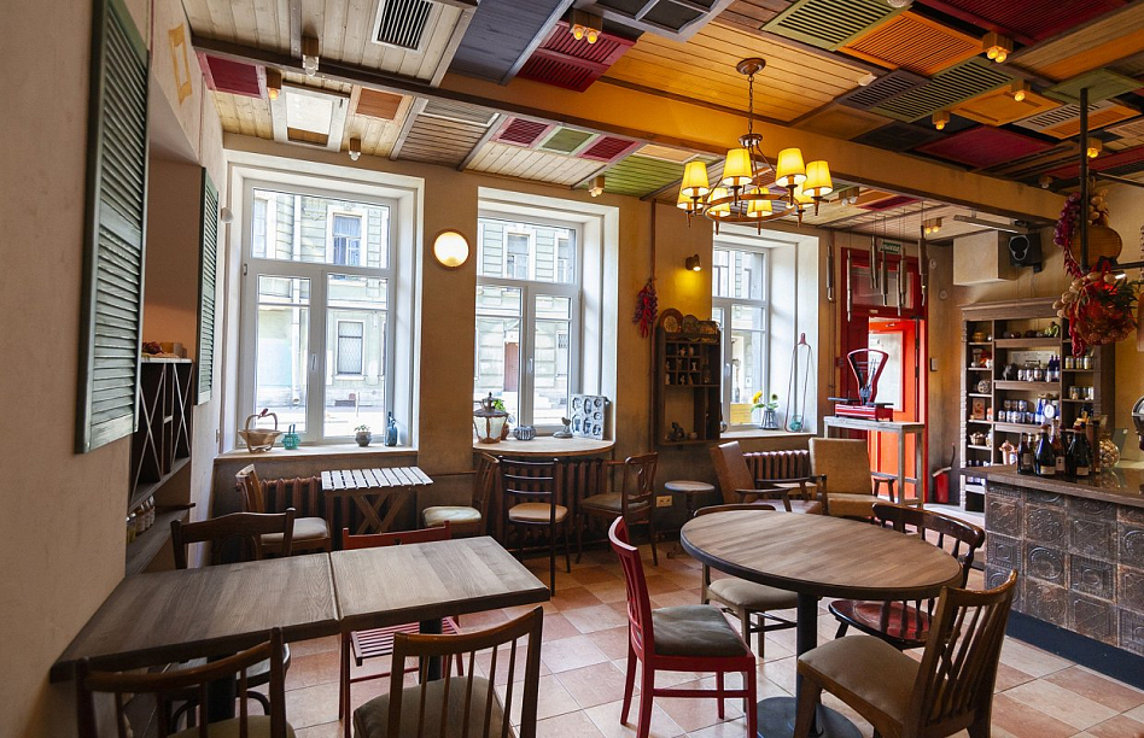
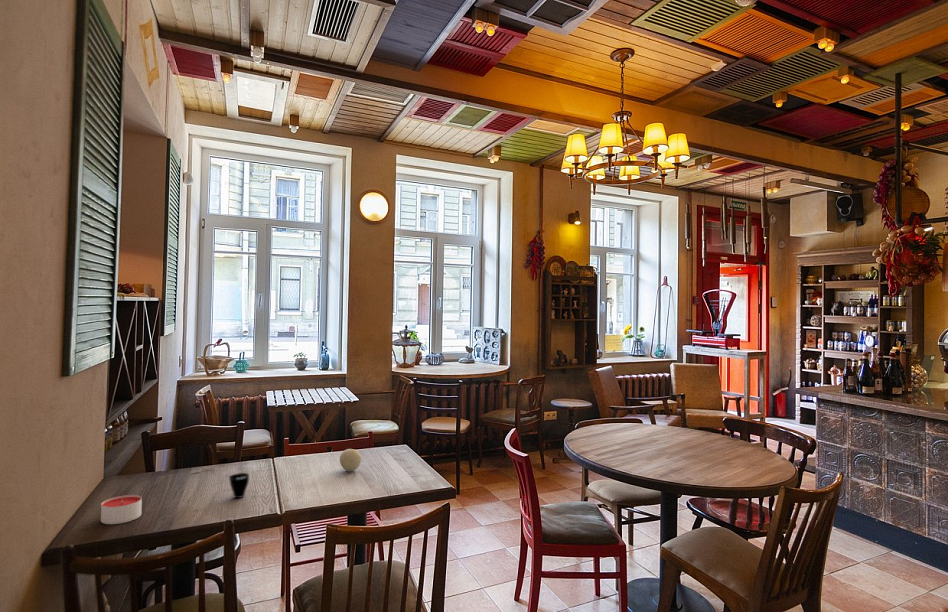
+ candle (121, 508)
+ fruit (350, 459)
+ cup (237, 485)
